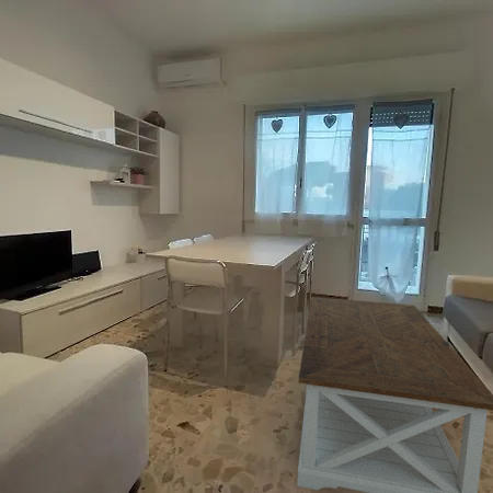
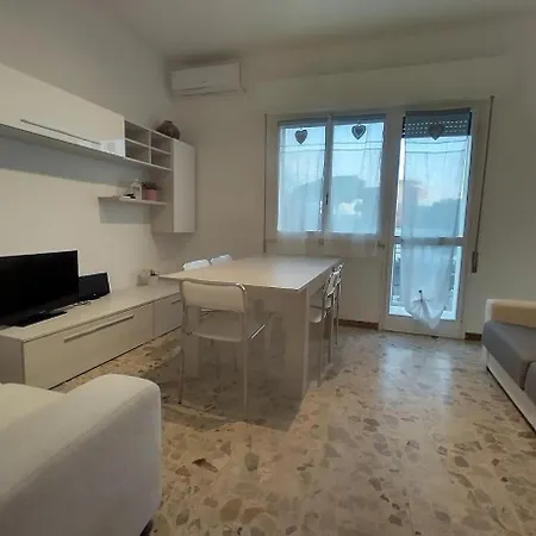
- coffee table (369, 372)
